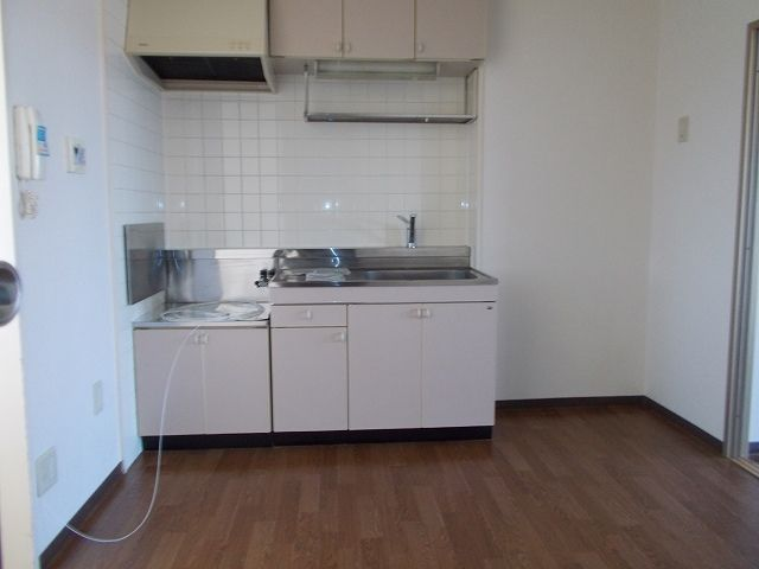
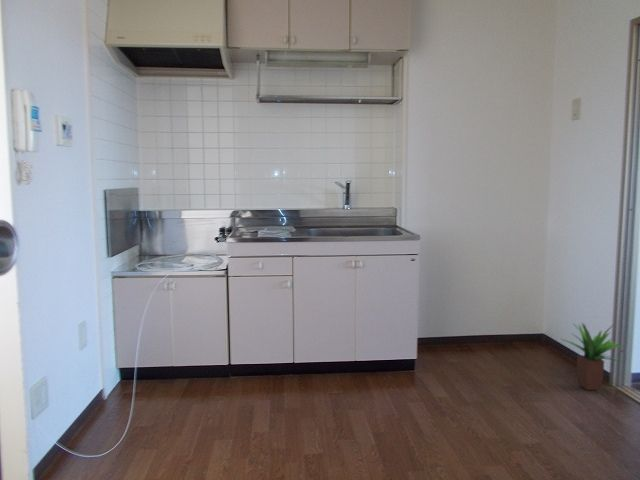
+ potted plant (596, 355)
